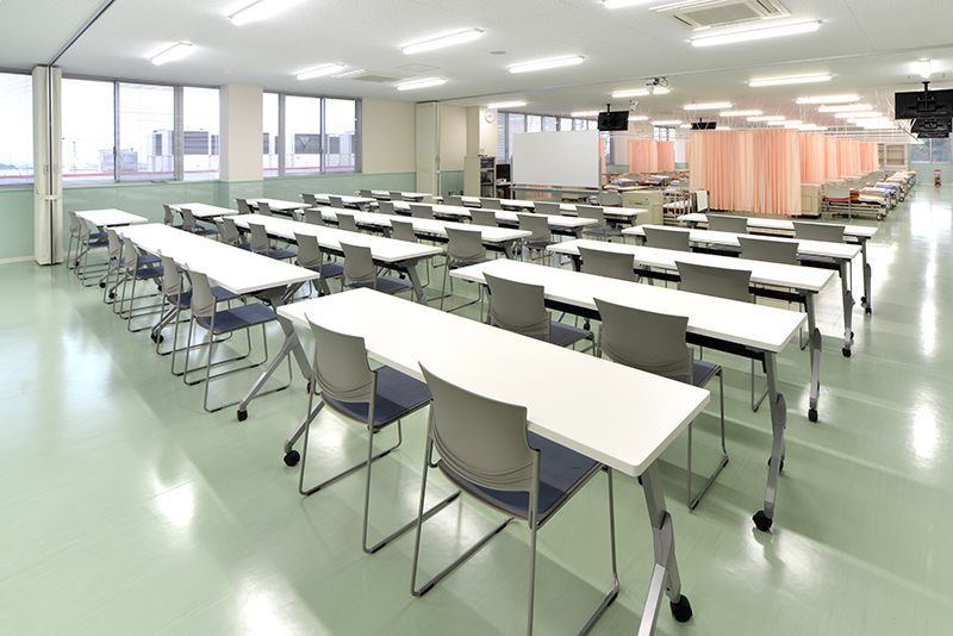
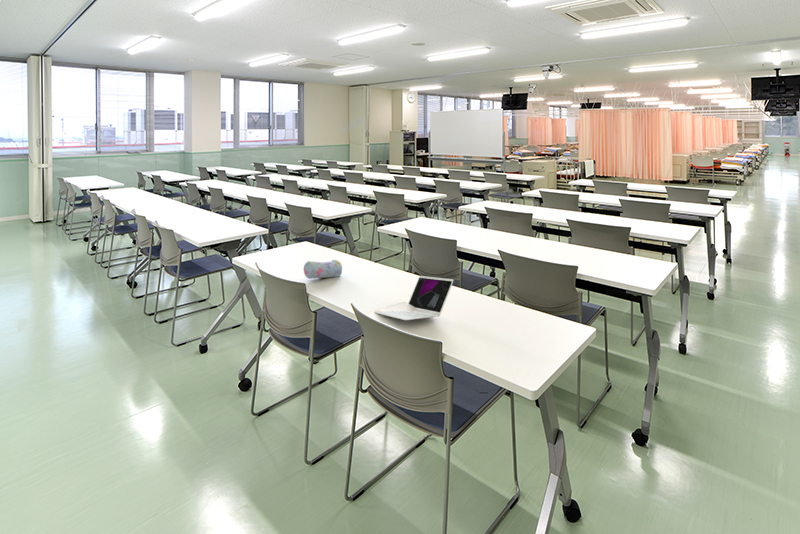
+ pencil case (323, 269)
+ laptop (413, 294)
